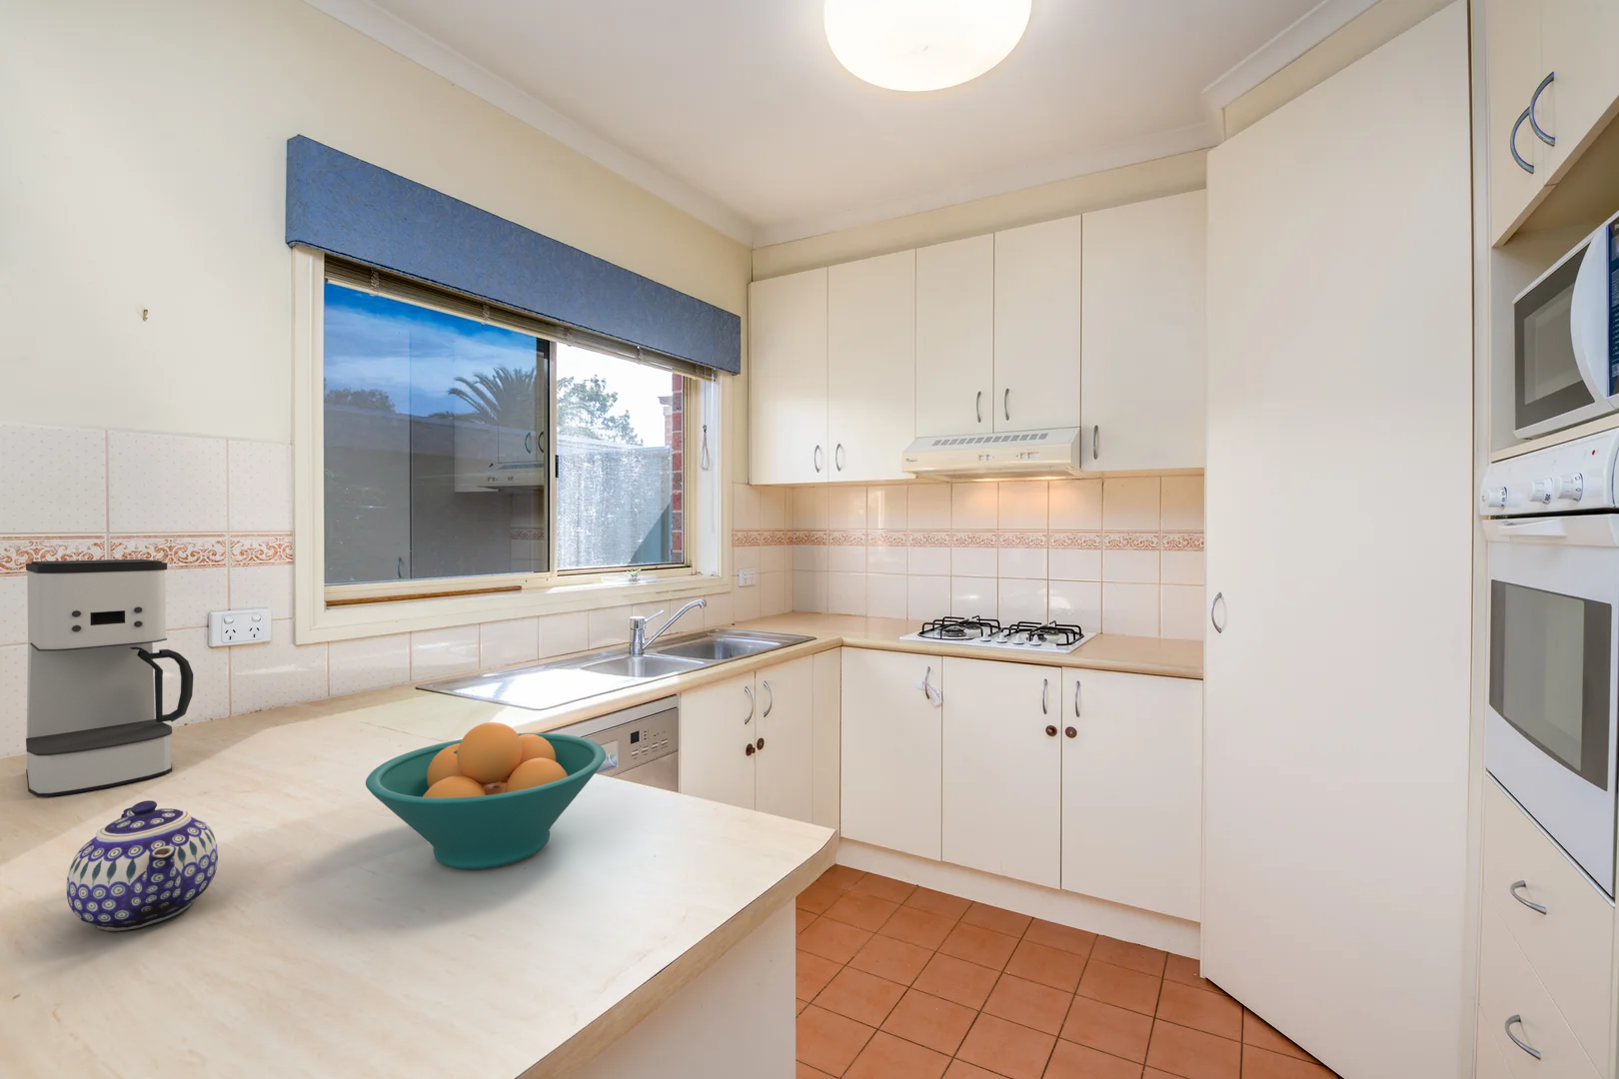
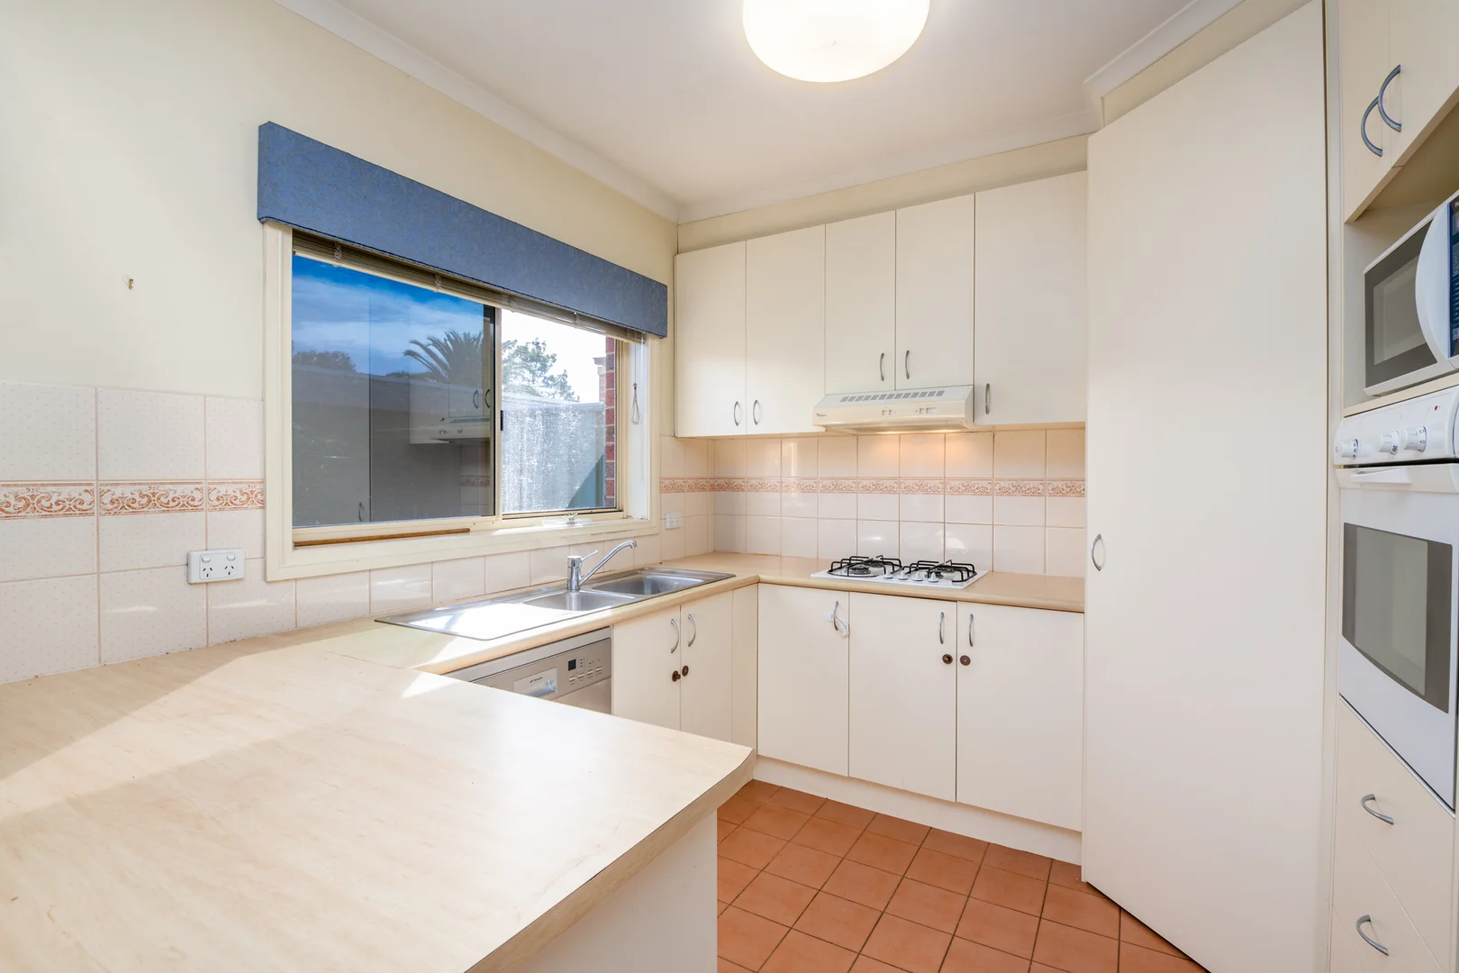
- fruit bowl (493, 785)
- teapot (145, 856)
- coffee maker (112, 666)
